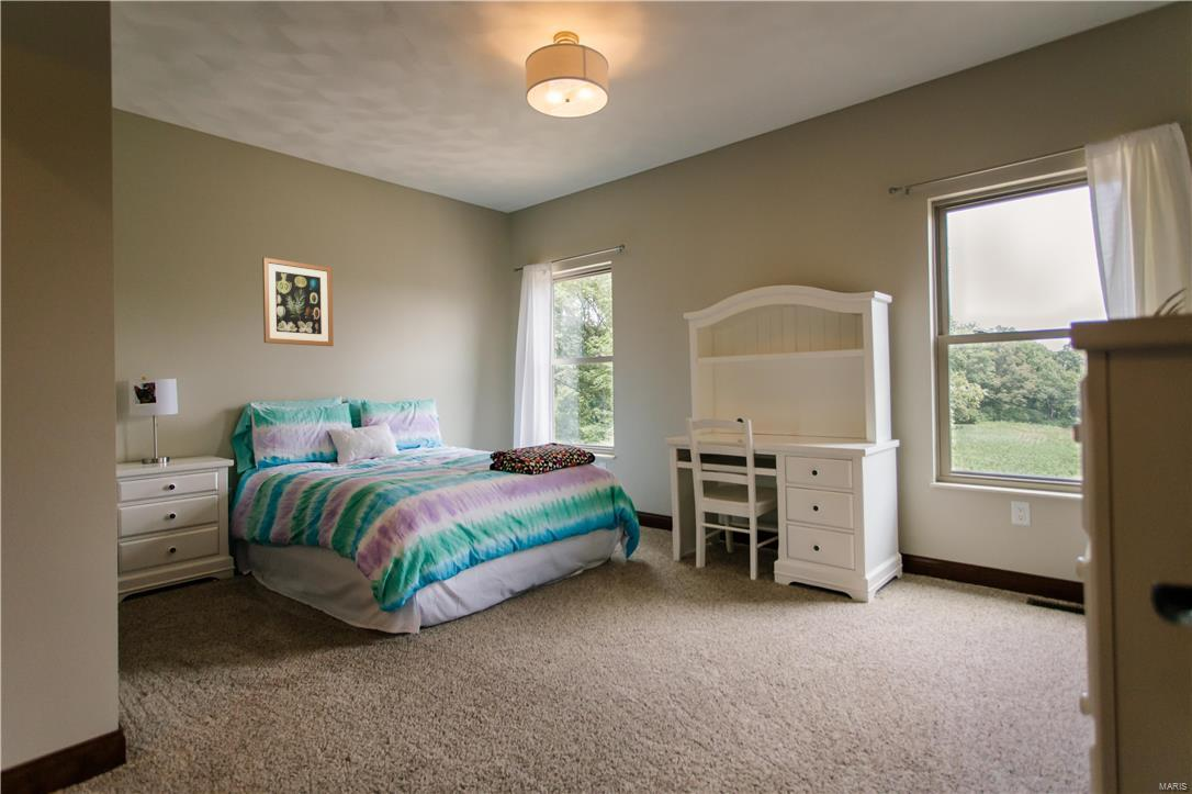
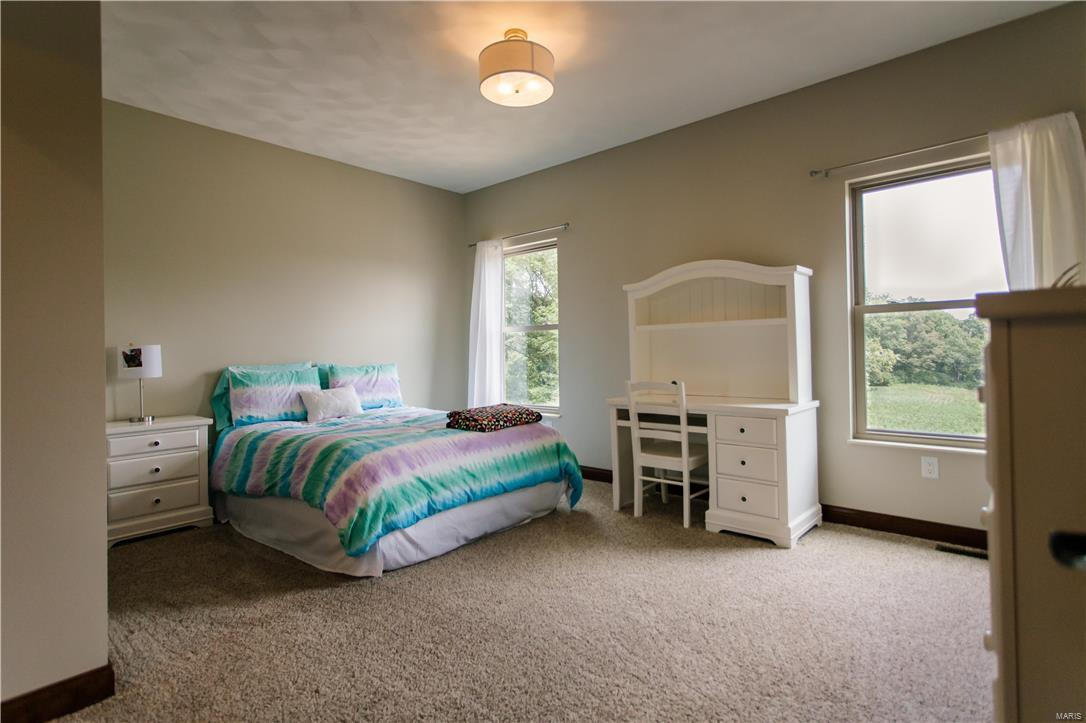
- wall art (299, 303)
